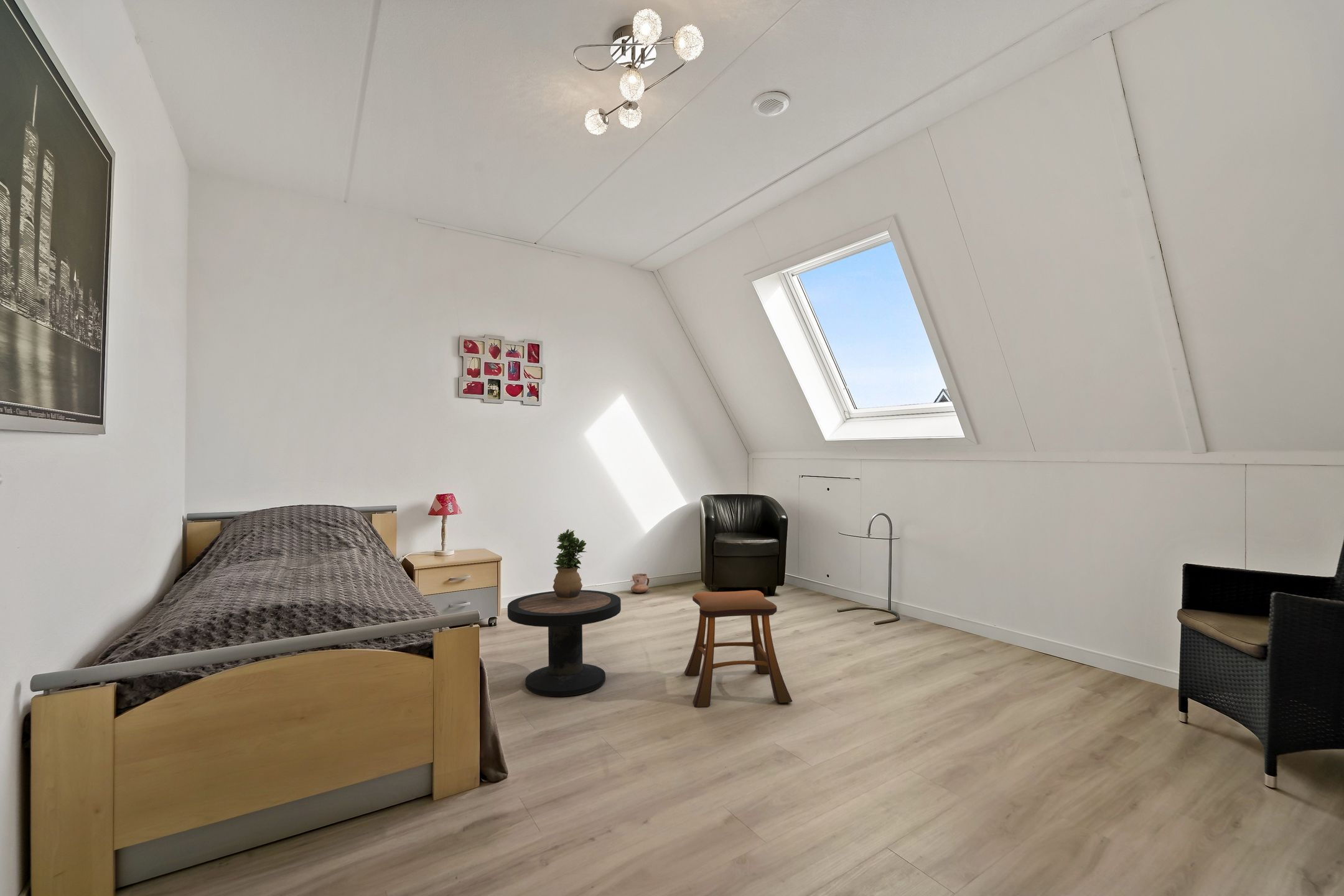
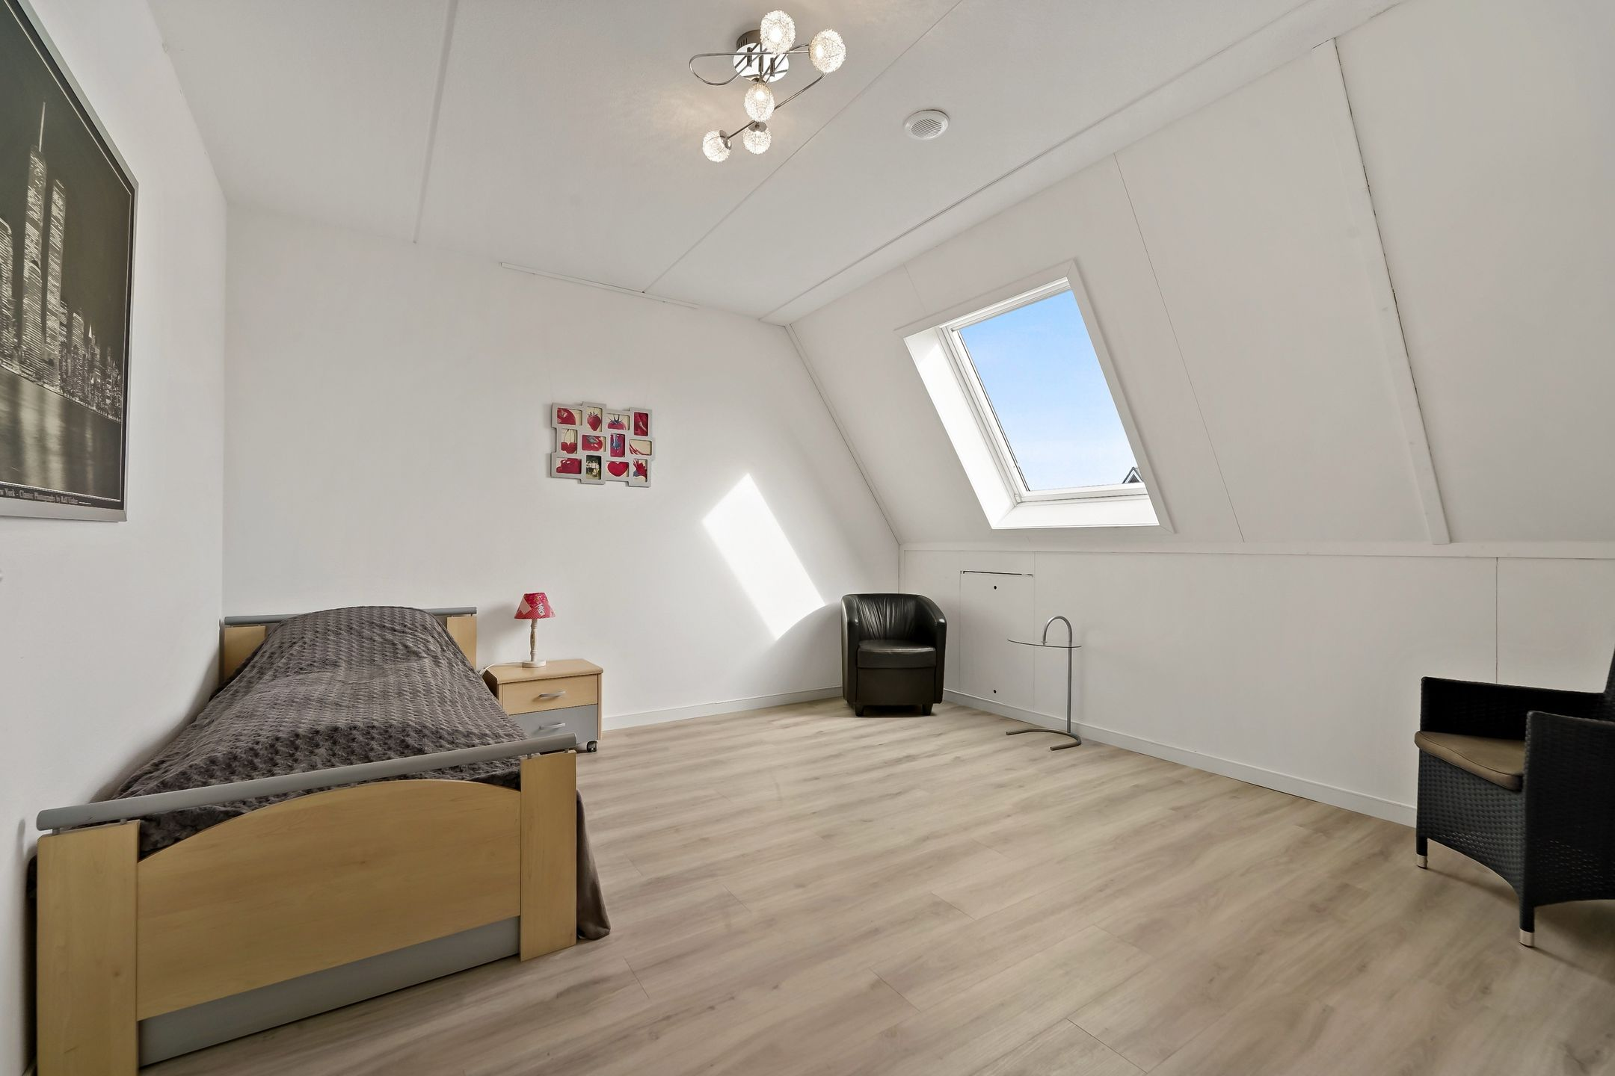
- potted plant (571, 562)
- ceramic jug (640, 583)
- stool (734, 642)
- side table (565, 641)
